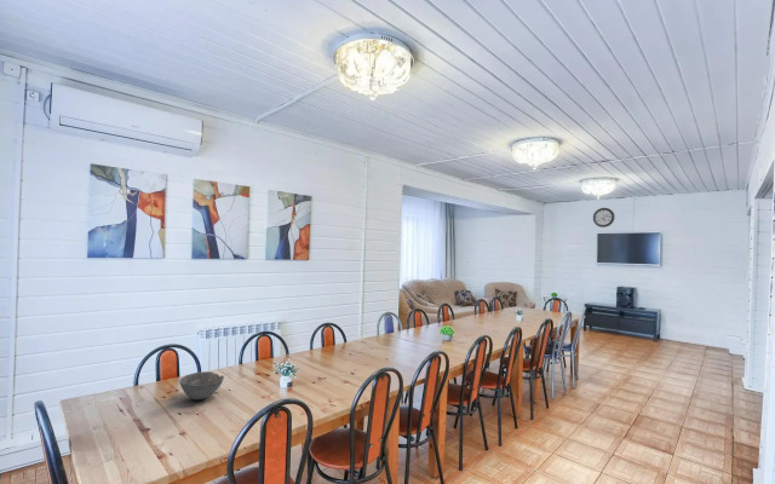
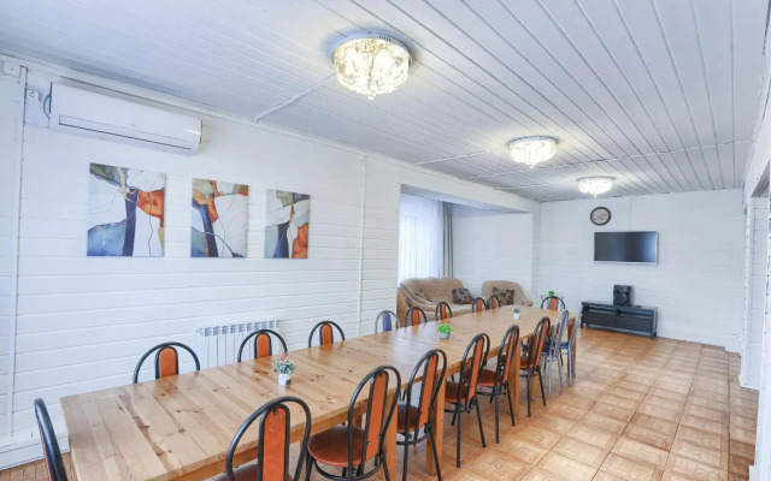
- bowl (201, 387)
